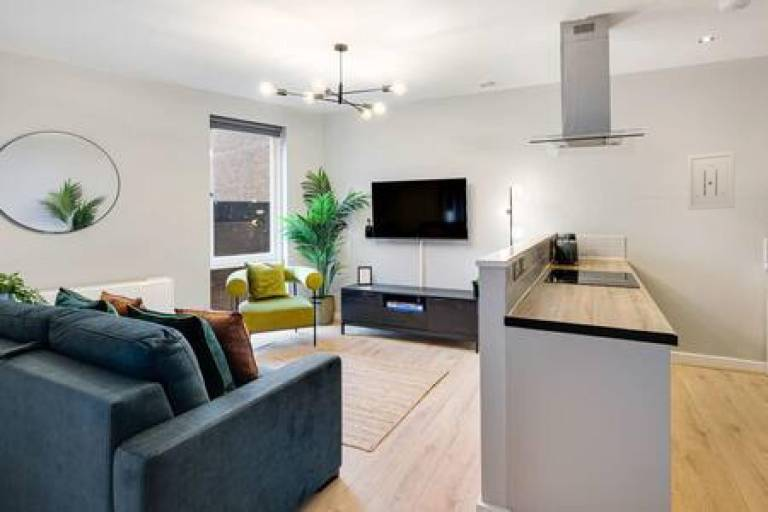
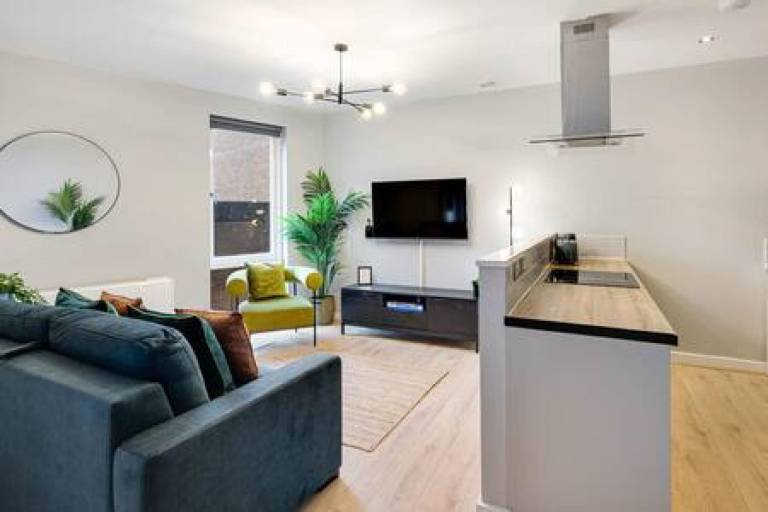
- wall art (710, 181)
